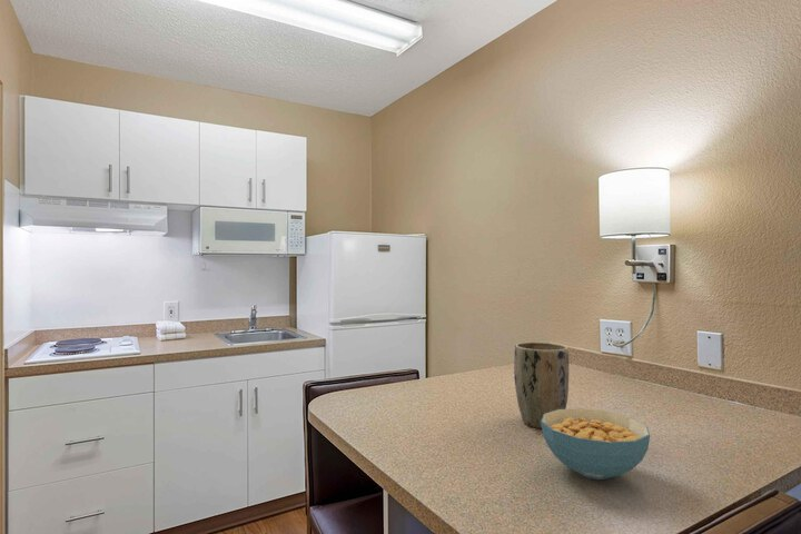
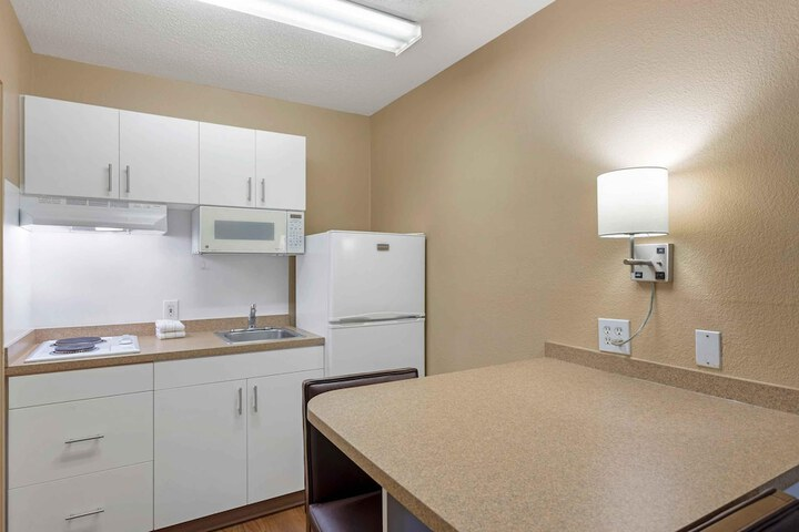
- cereal bowl (593, 447)
- plant pot (541, 384)
